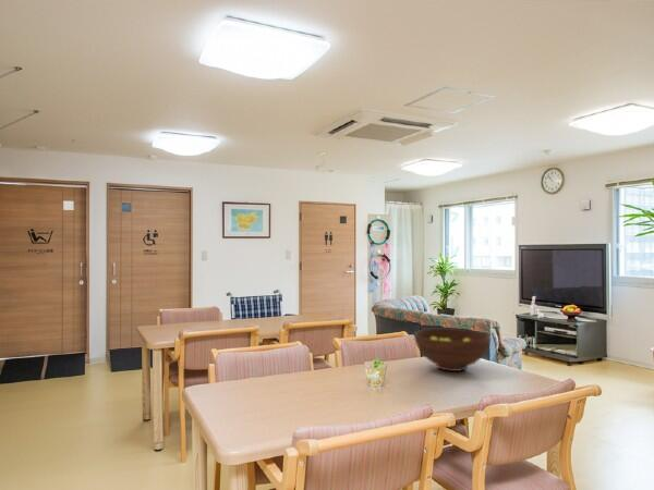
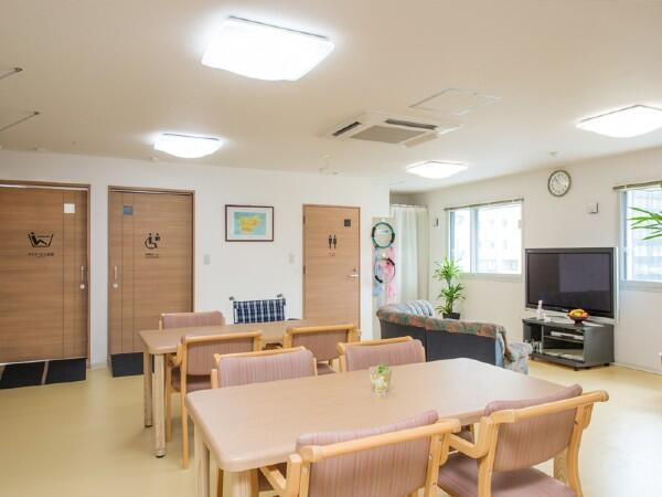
- fruit bowl (451, 351)
